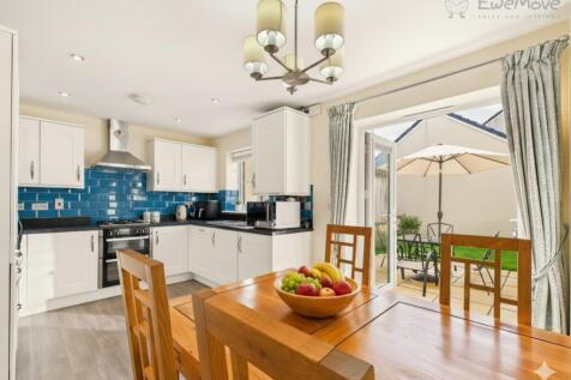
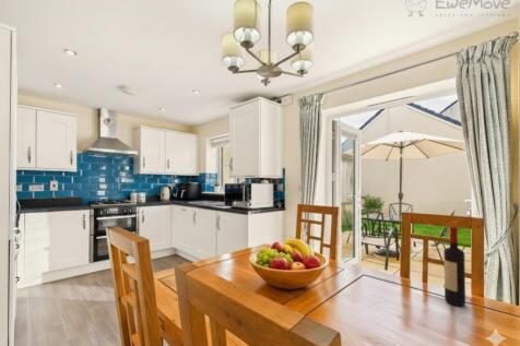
+ wine bottle (453, 264)
